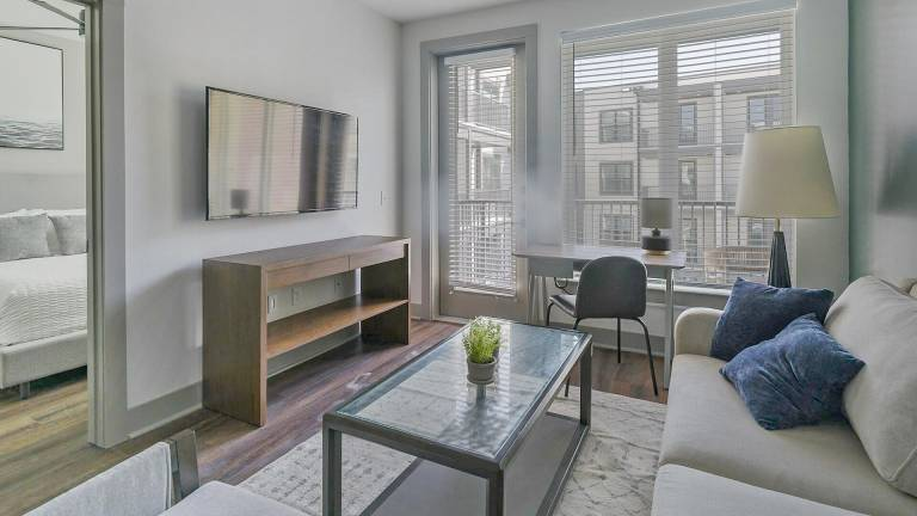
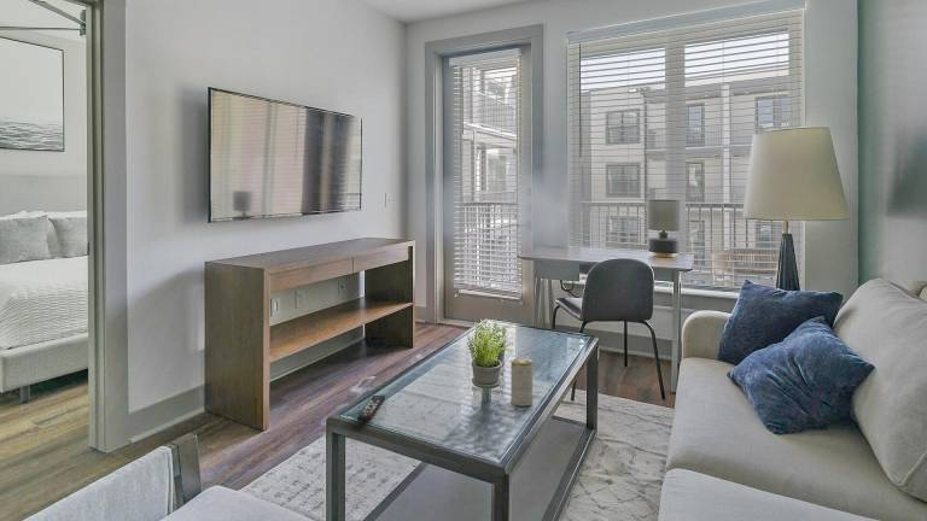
+ candle (521, 381)
+ remote control (372, 406)
